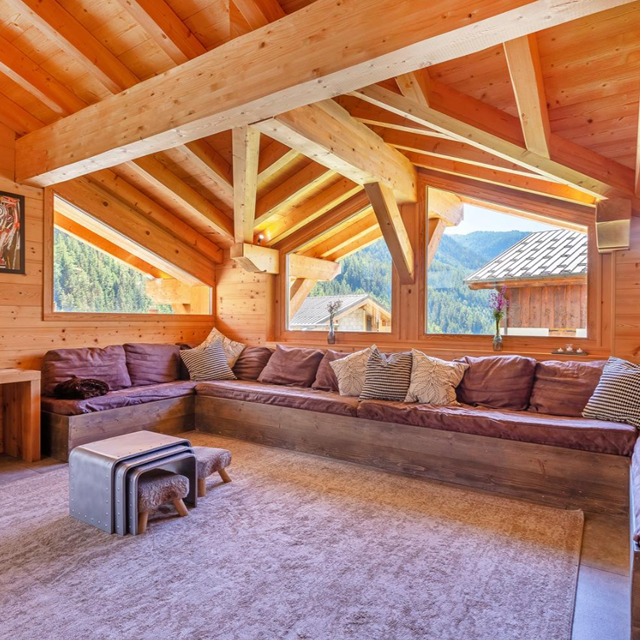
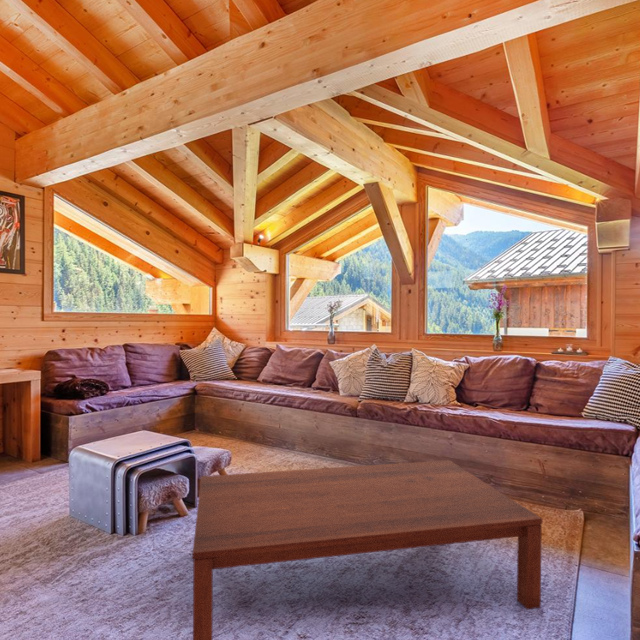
+ coffee table (352, 534)
